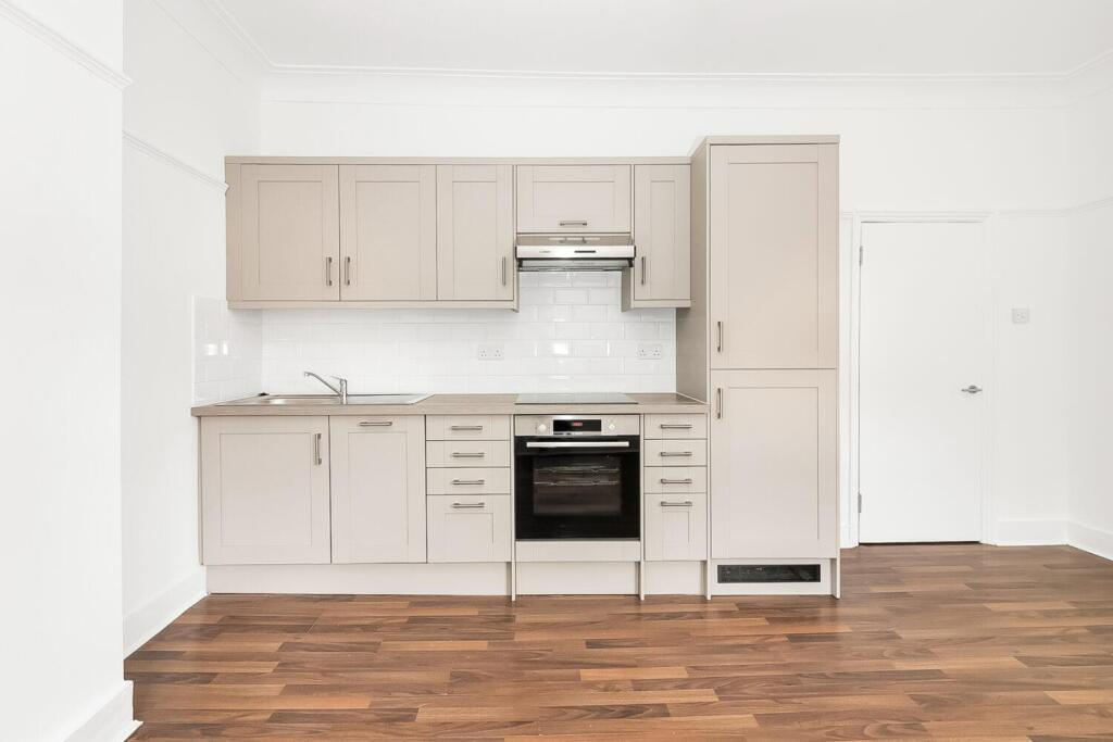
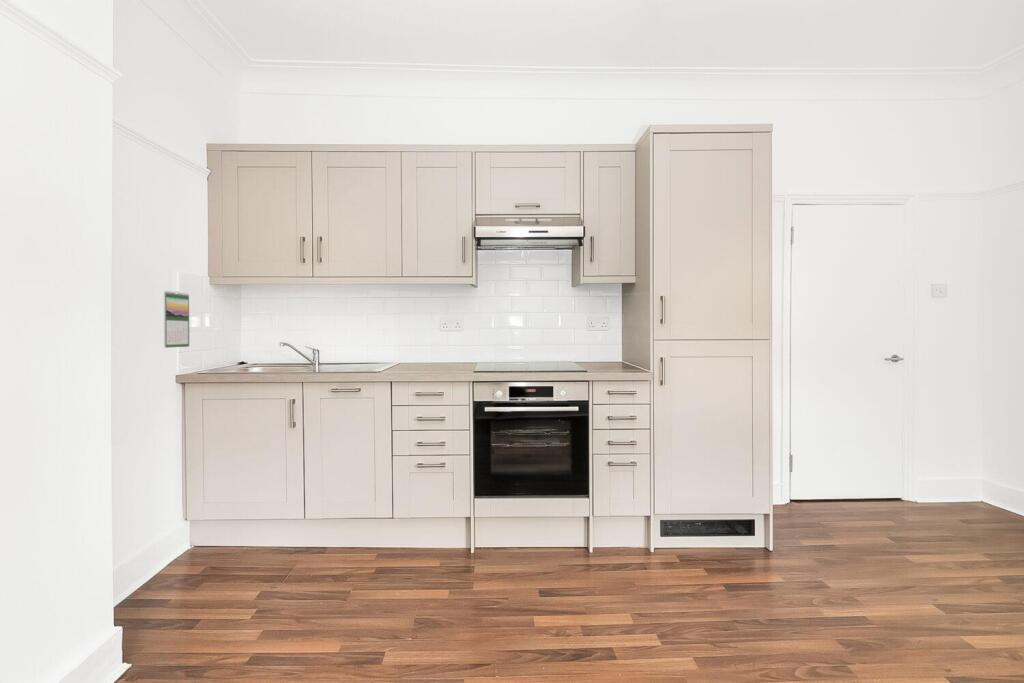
+ calendar (177, 319)
